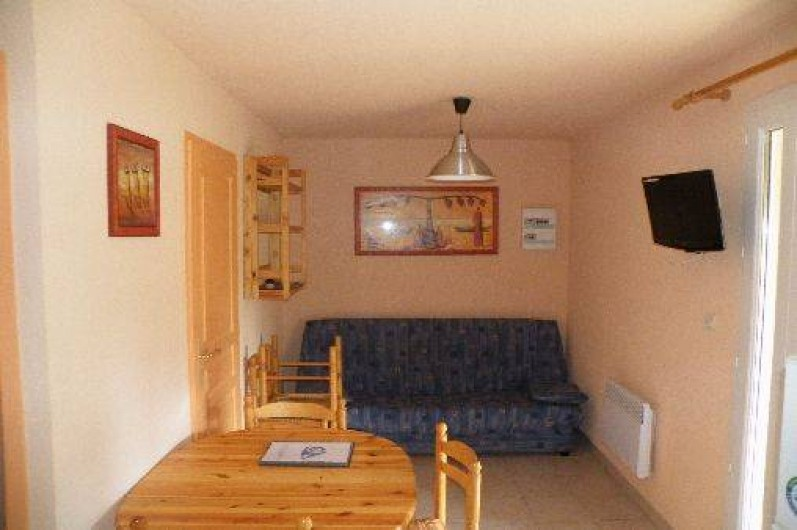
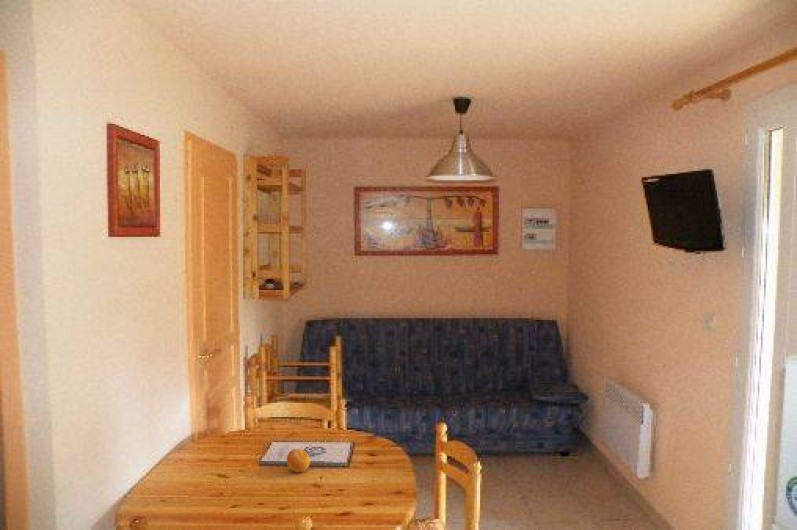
+ fruit (298, 460)
